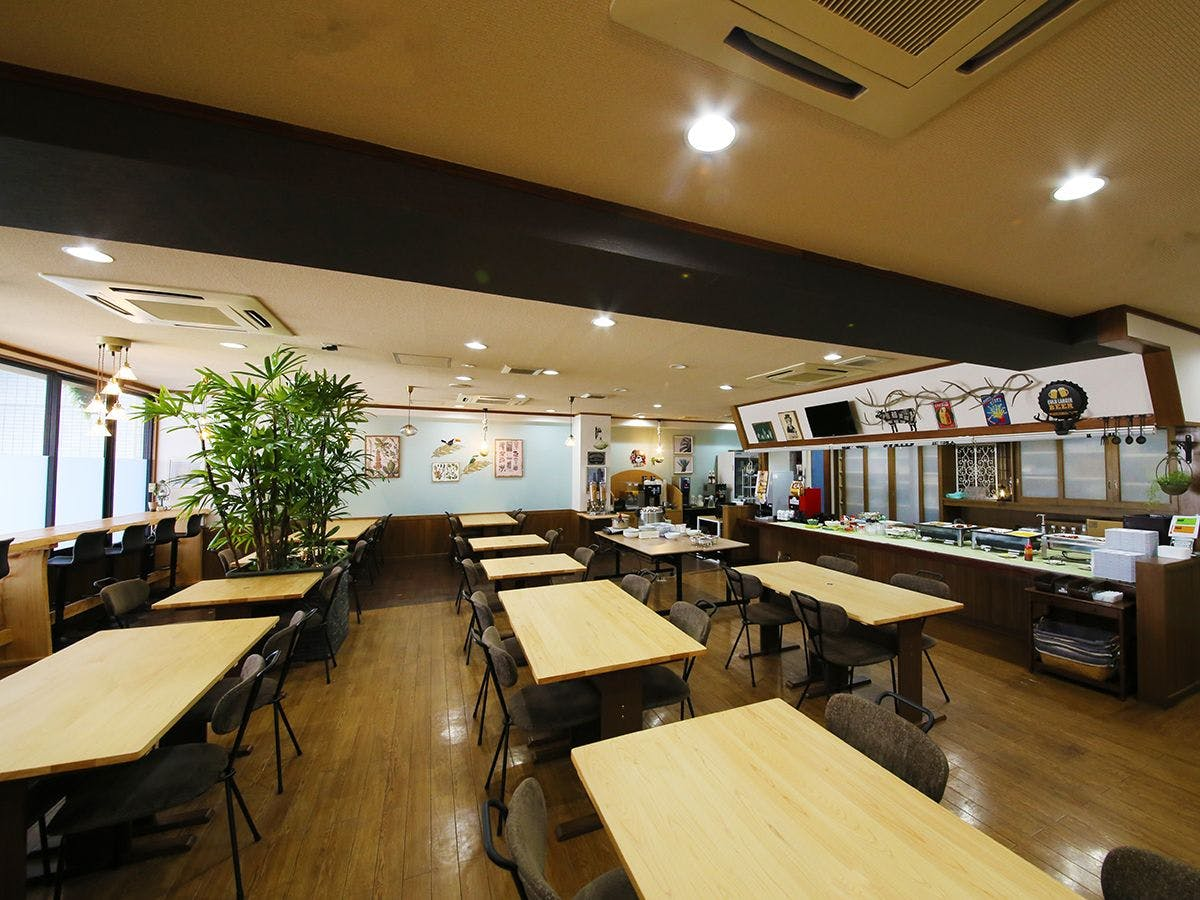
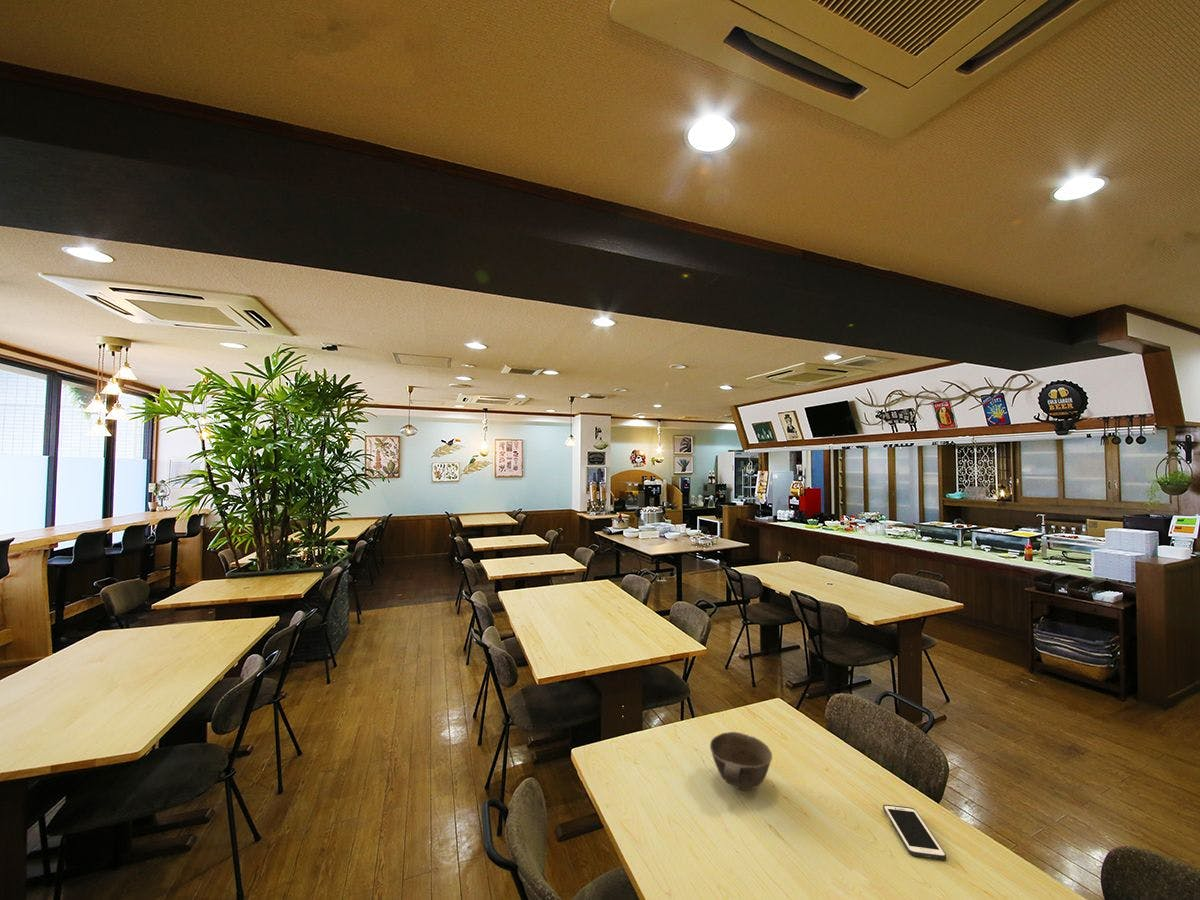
+ bowl (741, 768)
+ cell phone (912, 830)
